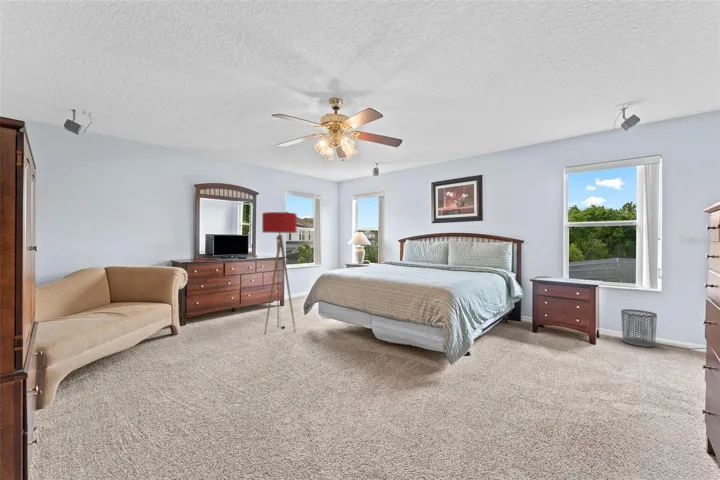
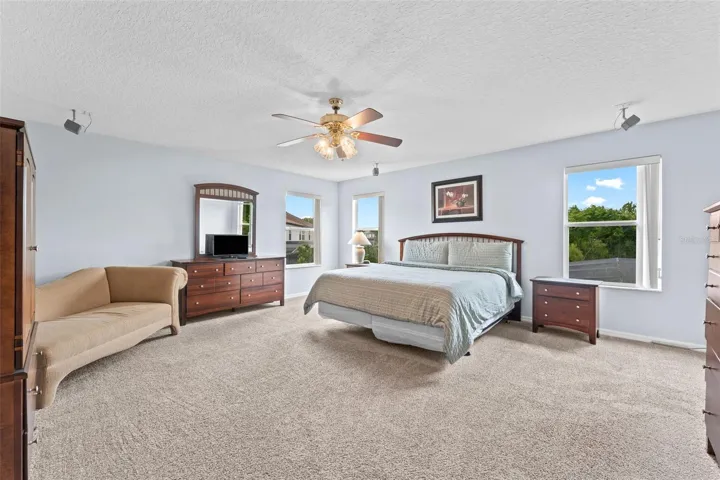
- floor lamp (278, 273)
- waste bin (638, 327)
